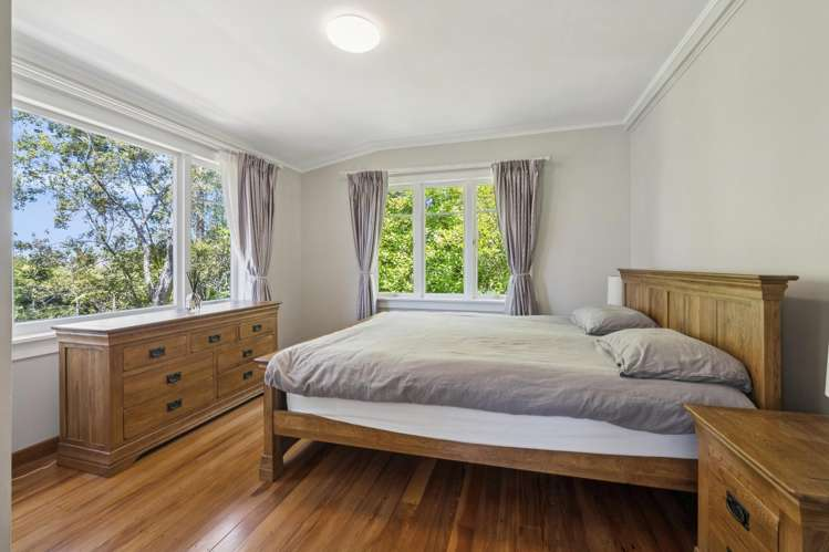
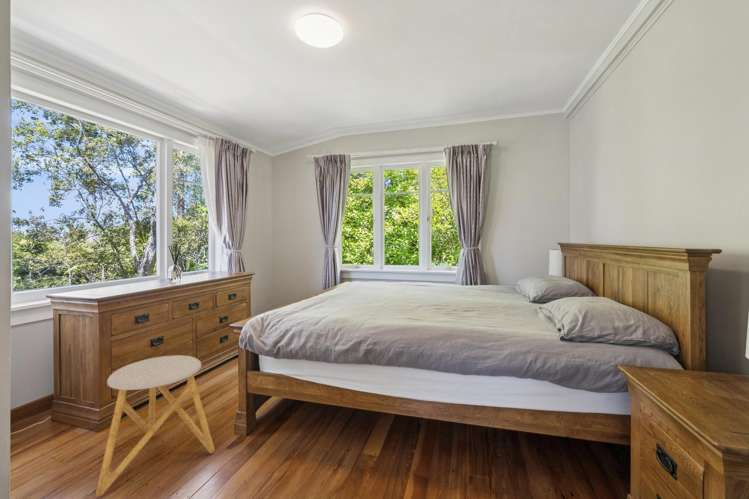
+ stool (150, 416)
